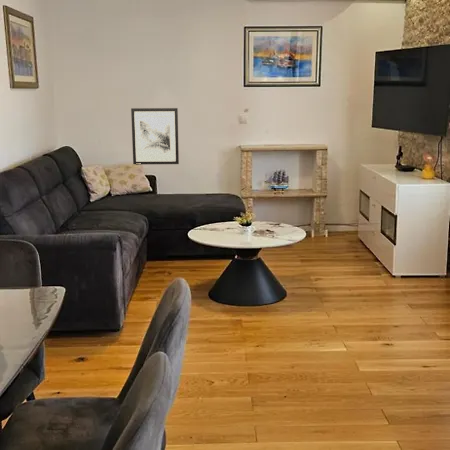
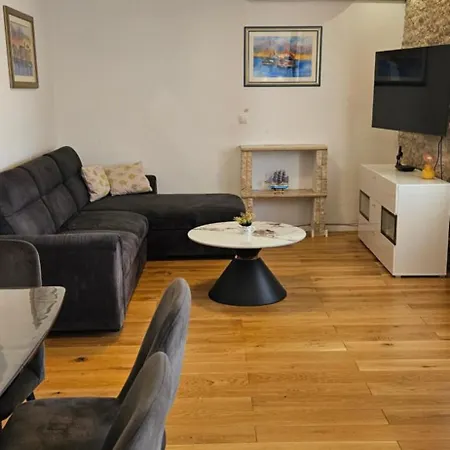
- wall art (155, 136)
